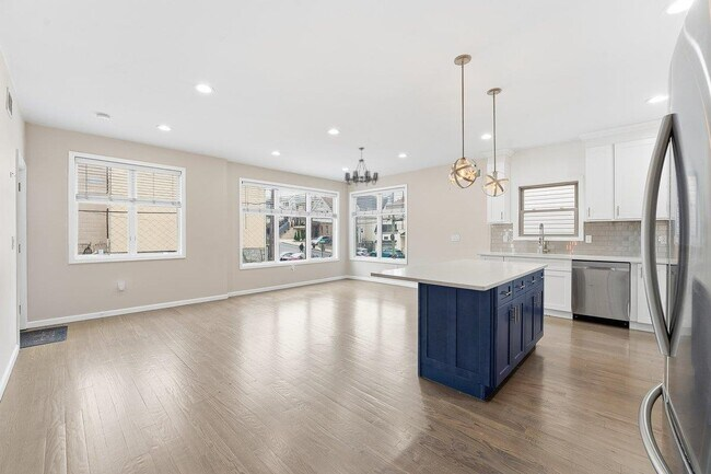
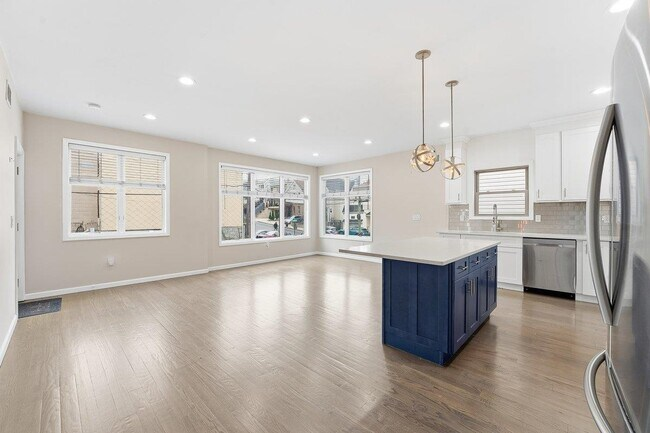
- chandelier (360, 165)
